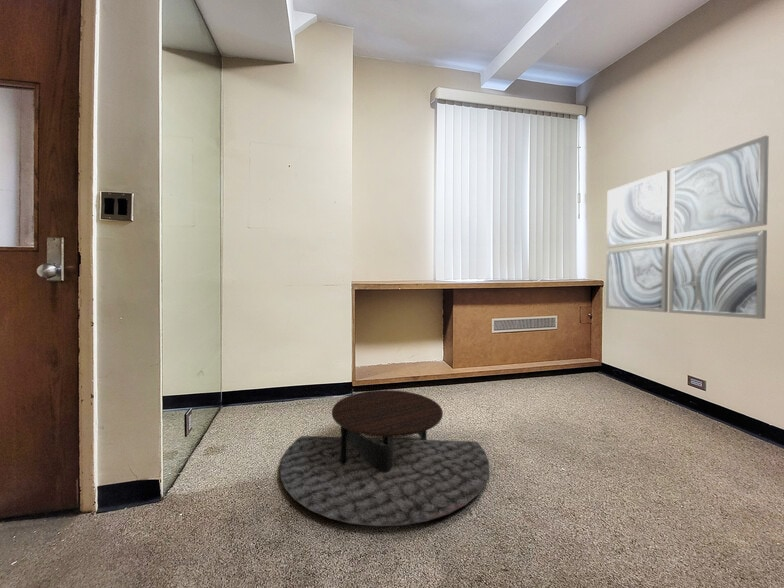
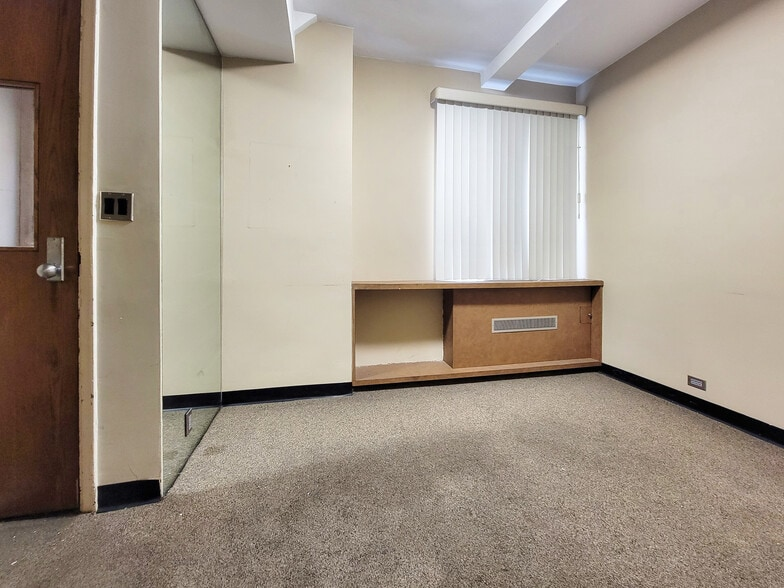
- wall art (668, 239)
- coffee table (385, 430)
